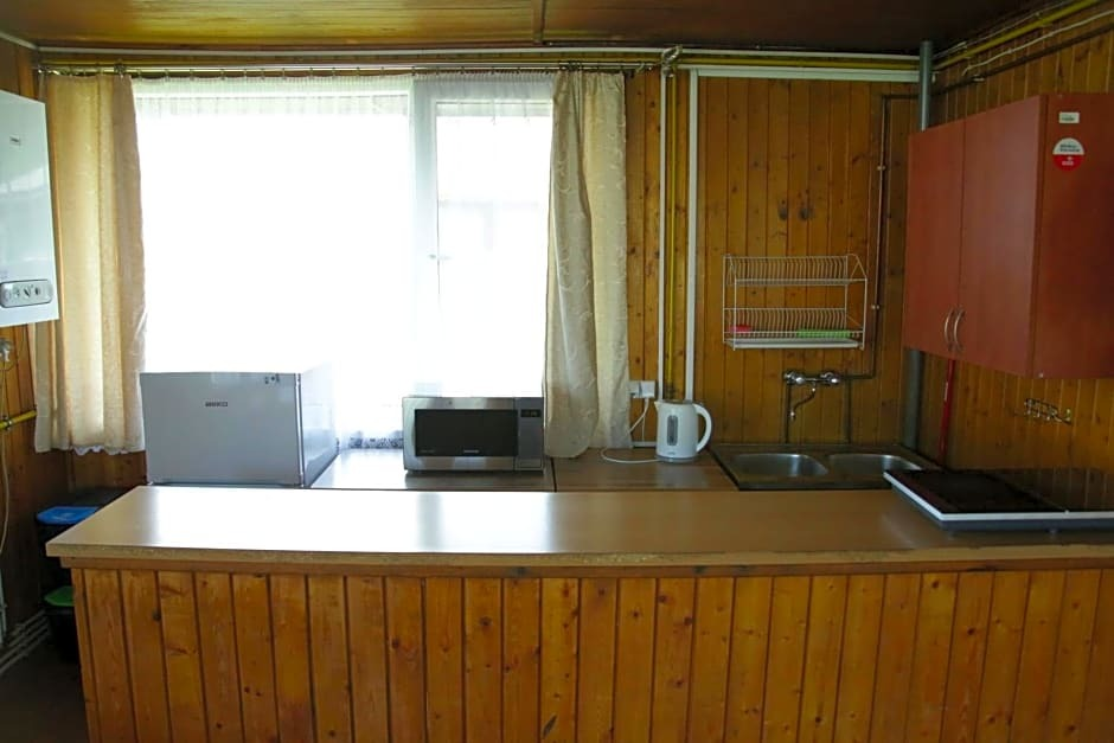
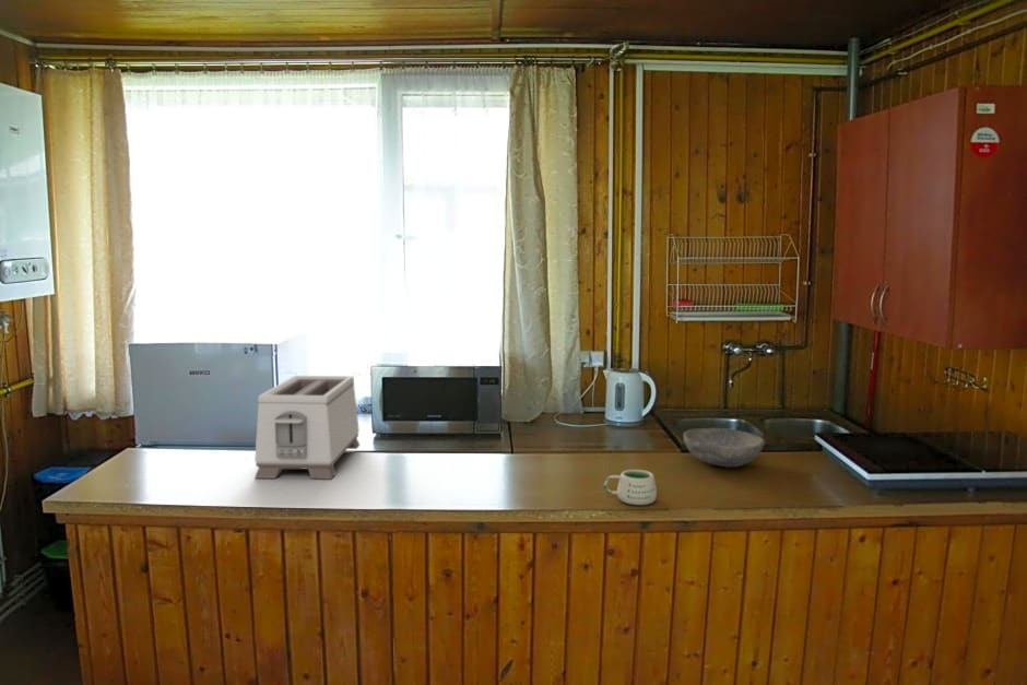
+ bowl (722, 450)
+ toaster (308, 424)
+ mug (629, 486)
